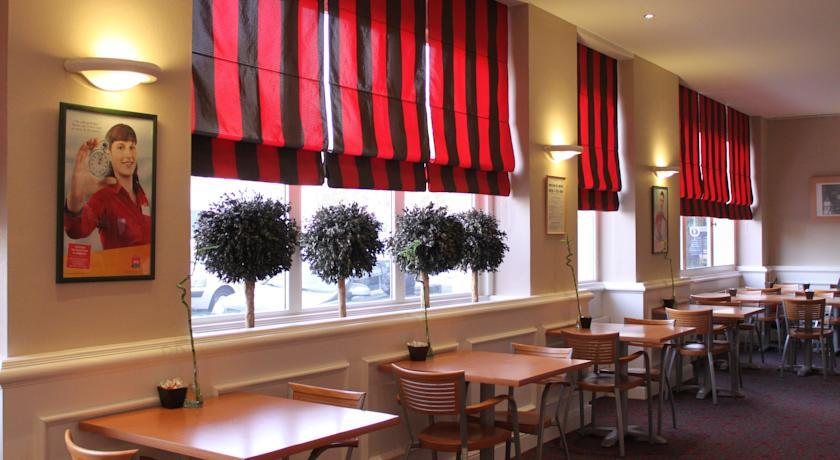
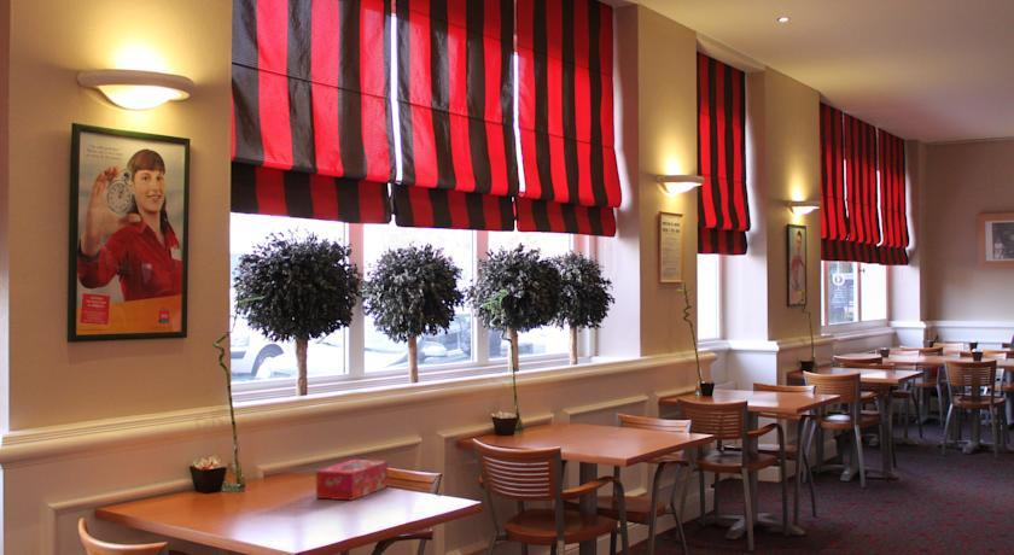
+ tissue box (352, 478)
